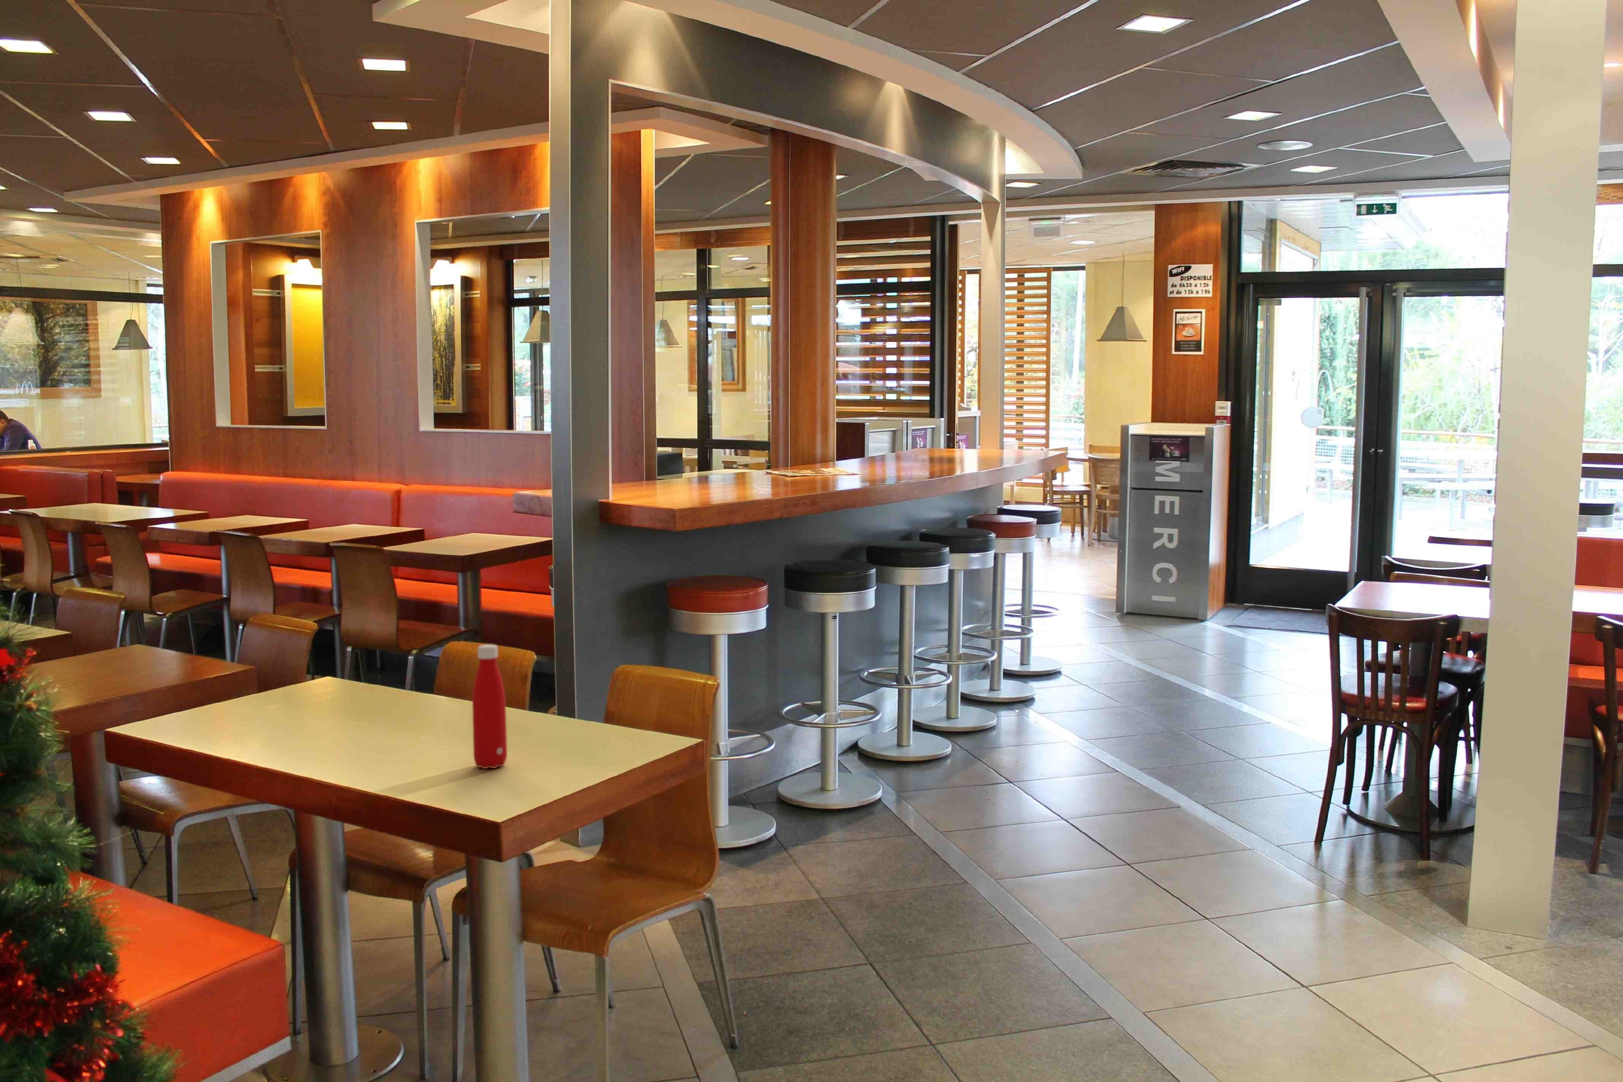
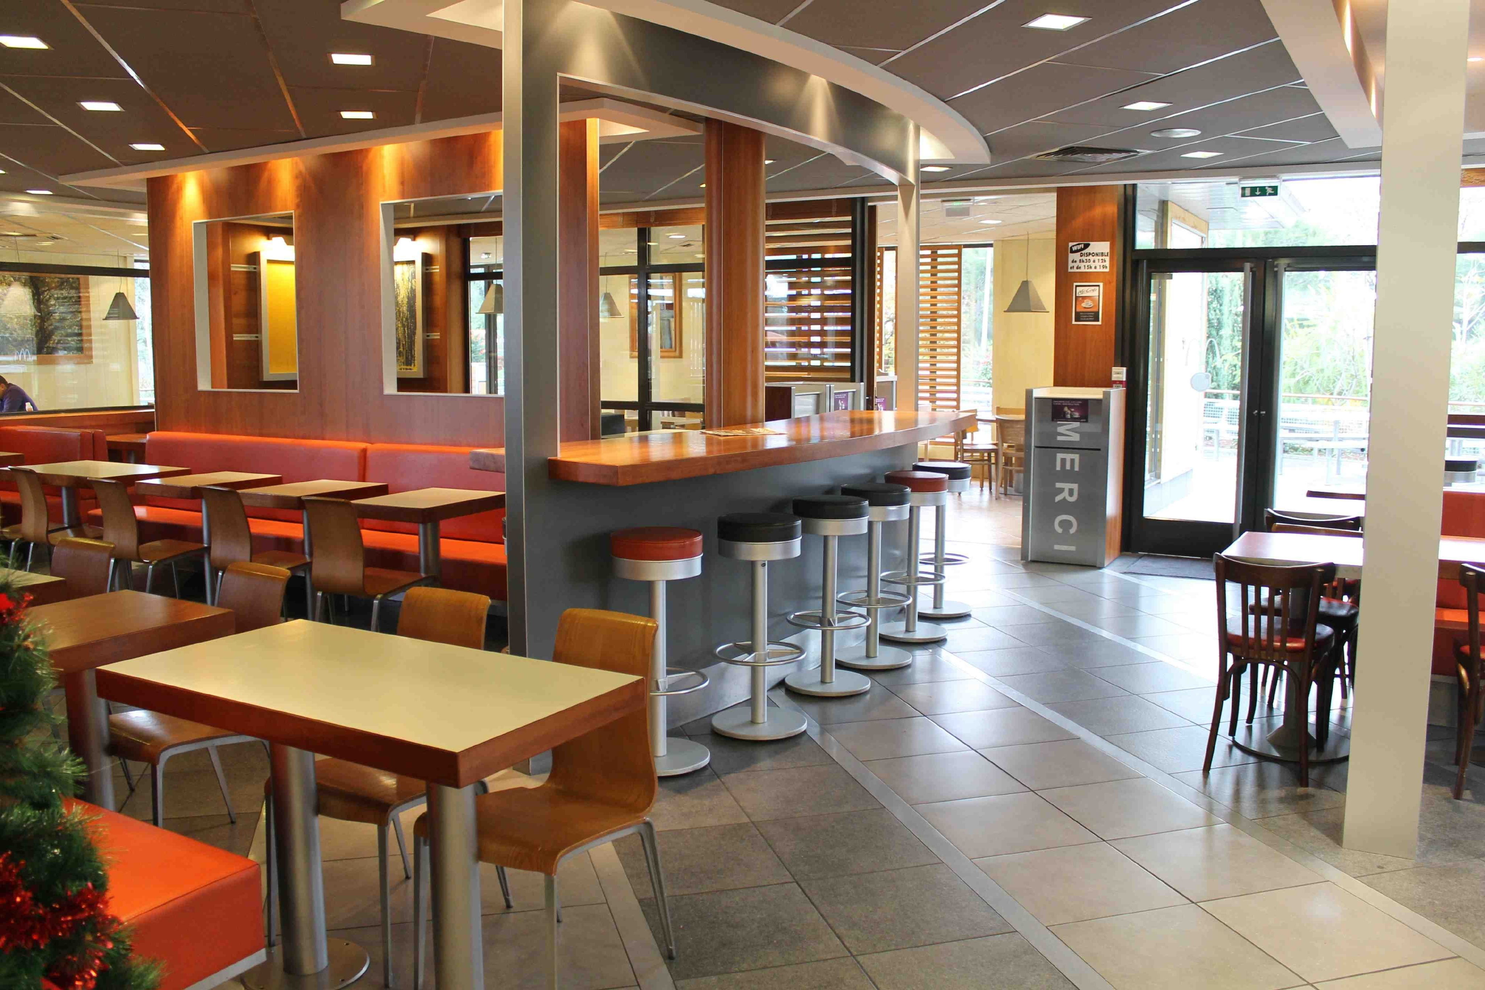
- bottle (489, 705)
